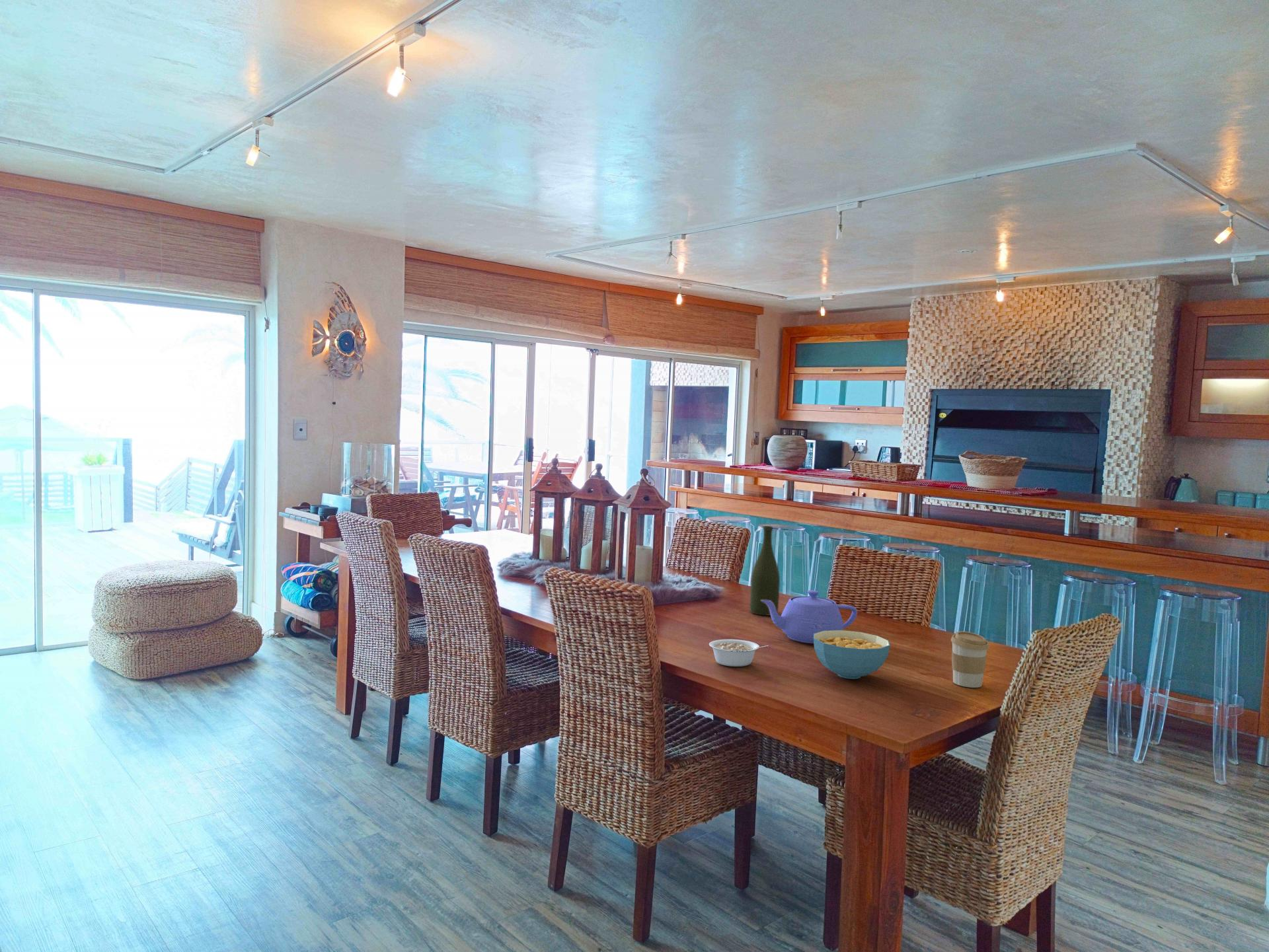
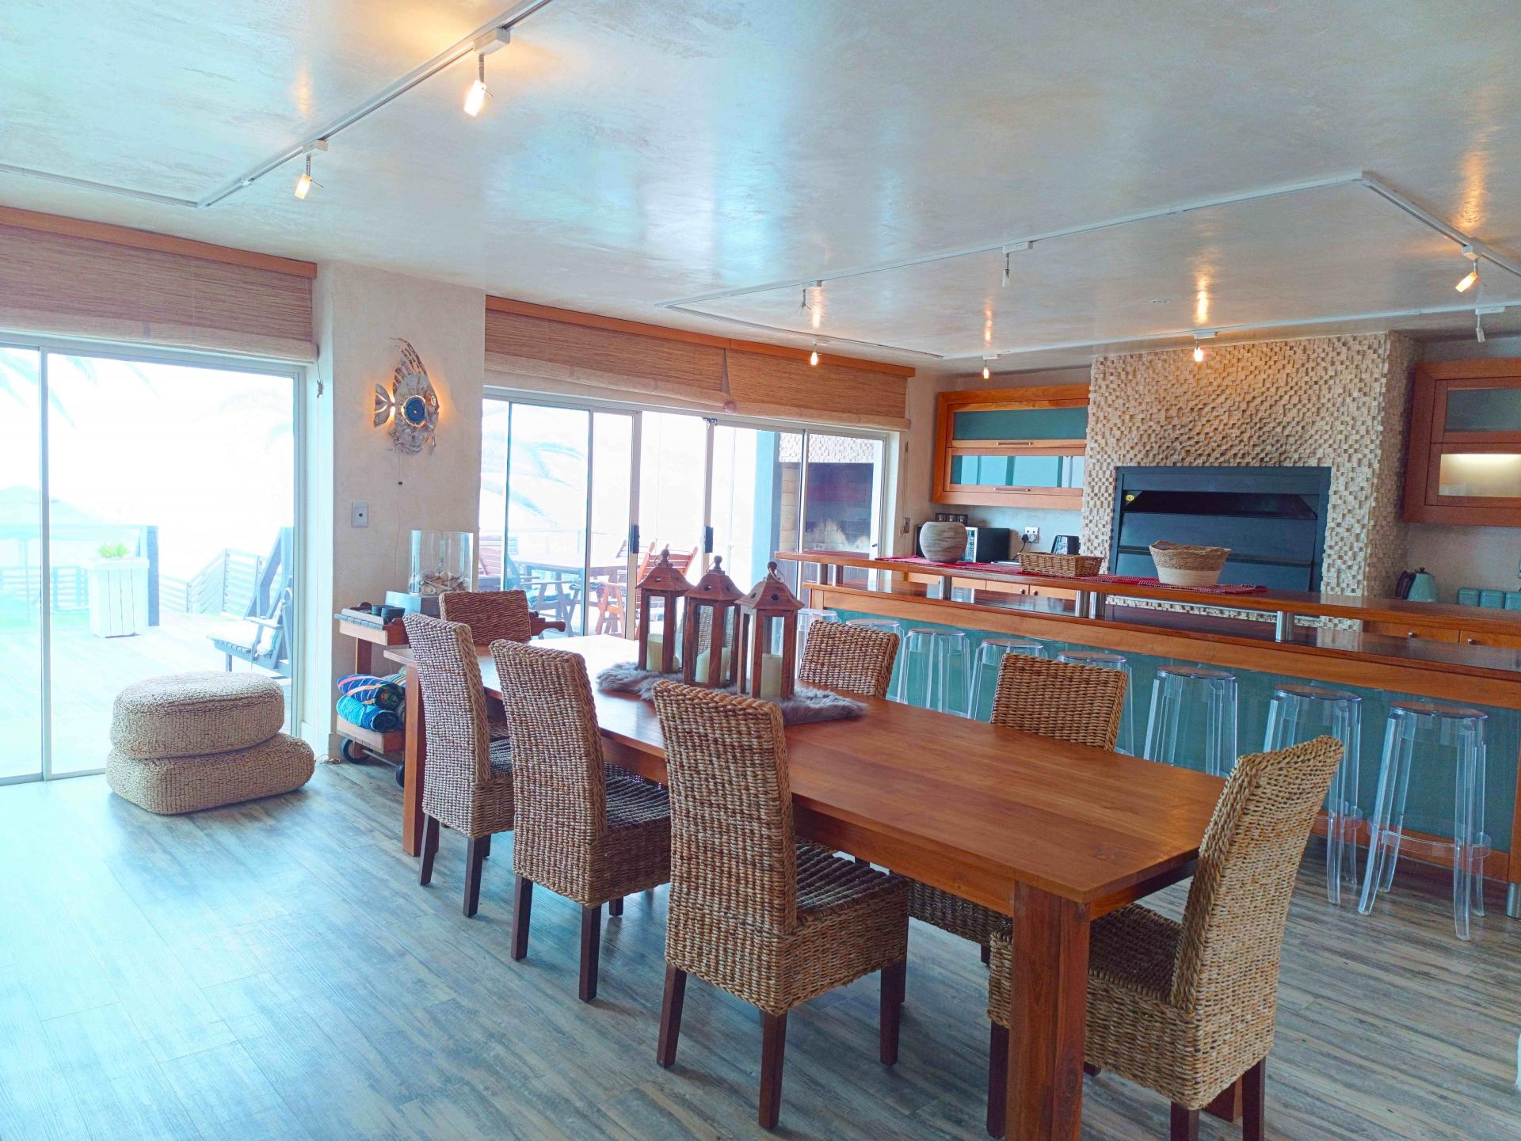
- legume (736, 651)
- bottle (765, 569)
- cereal bowl (850, 657)
- coffee cup (968, 659)
- teapot (808, 614)
